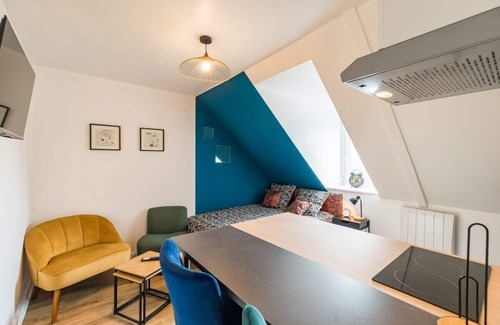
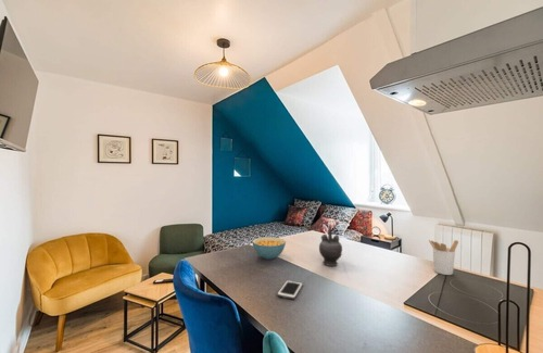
+ cell phone (290, 289)
+ teapot (330, 243)
+ cereal bowl (268, 249)
+ utensil holder (441, 255)
